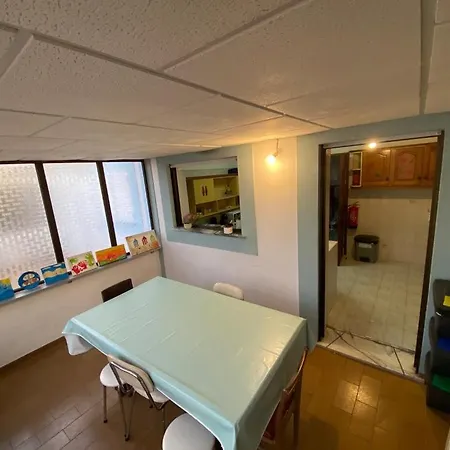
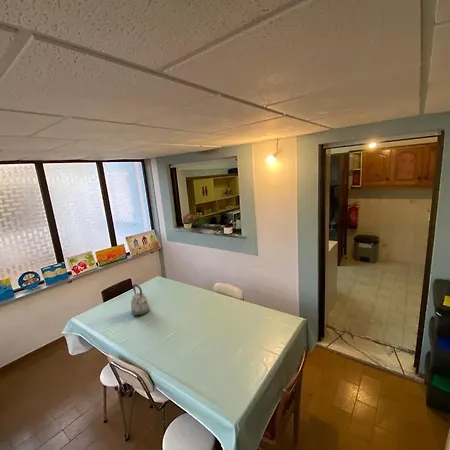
+ kettle (140, 300)
